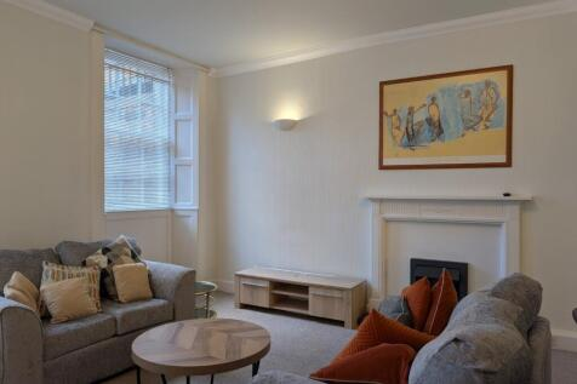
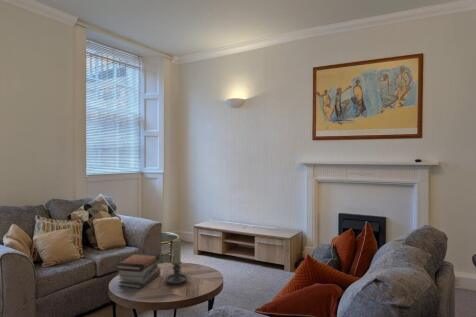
+ candle holder (177, 259)
+ book stack (139, 269)
